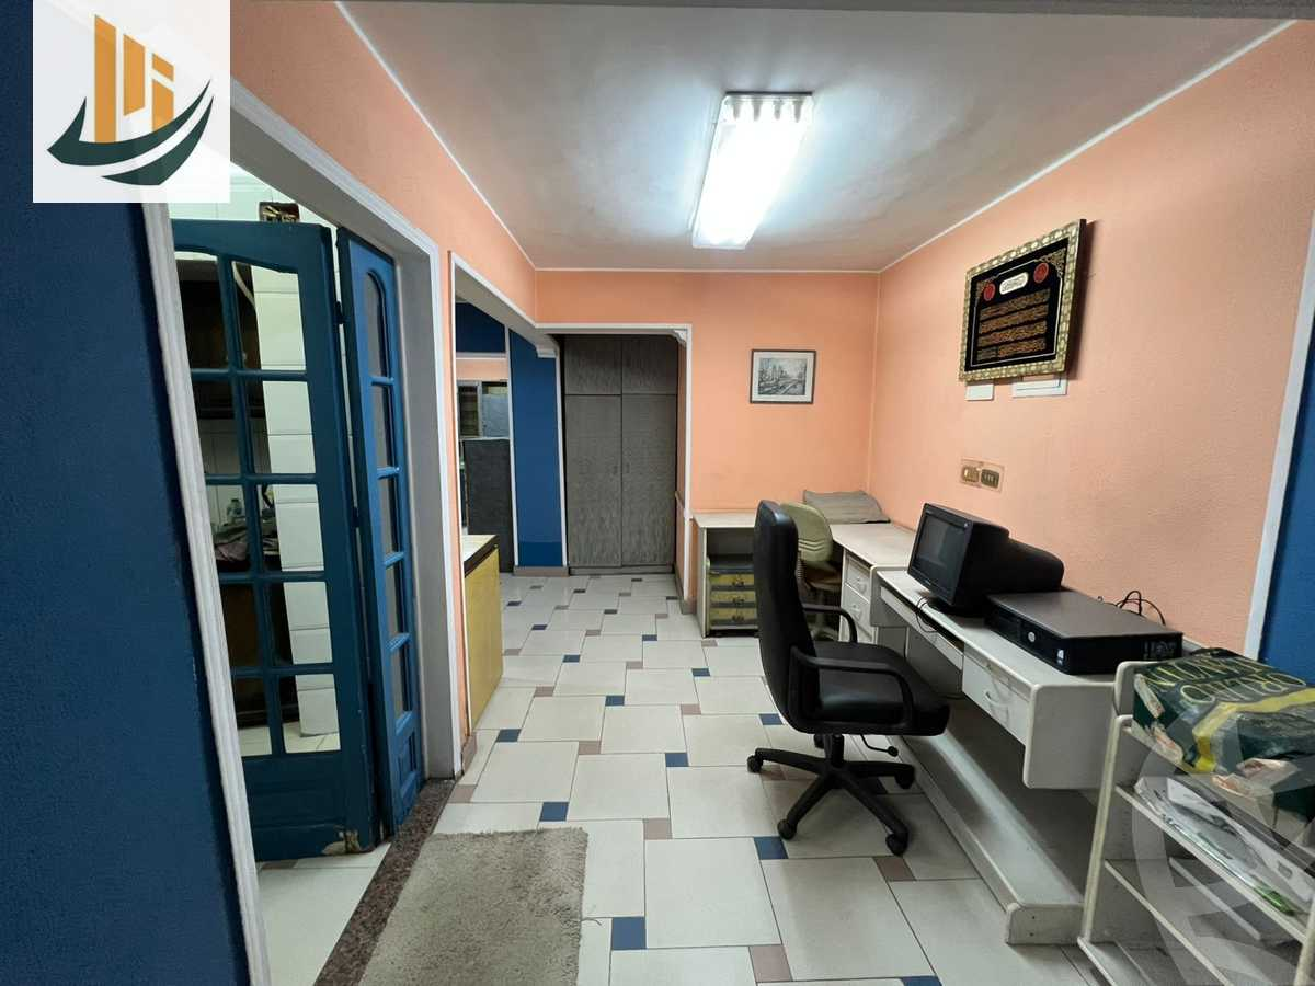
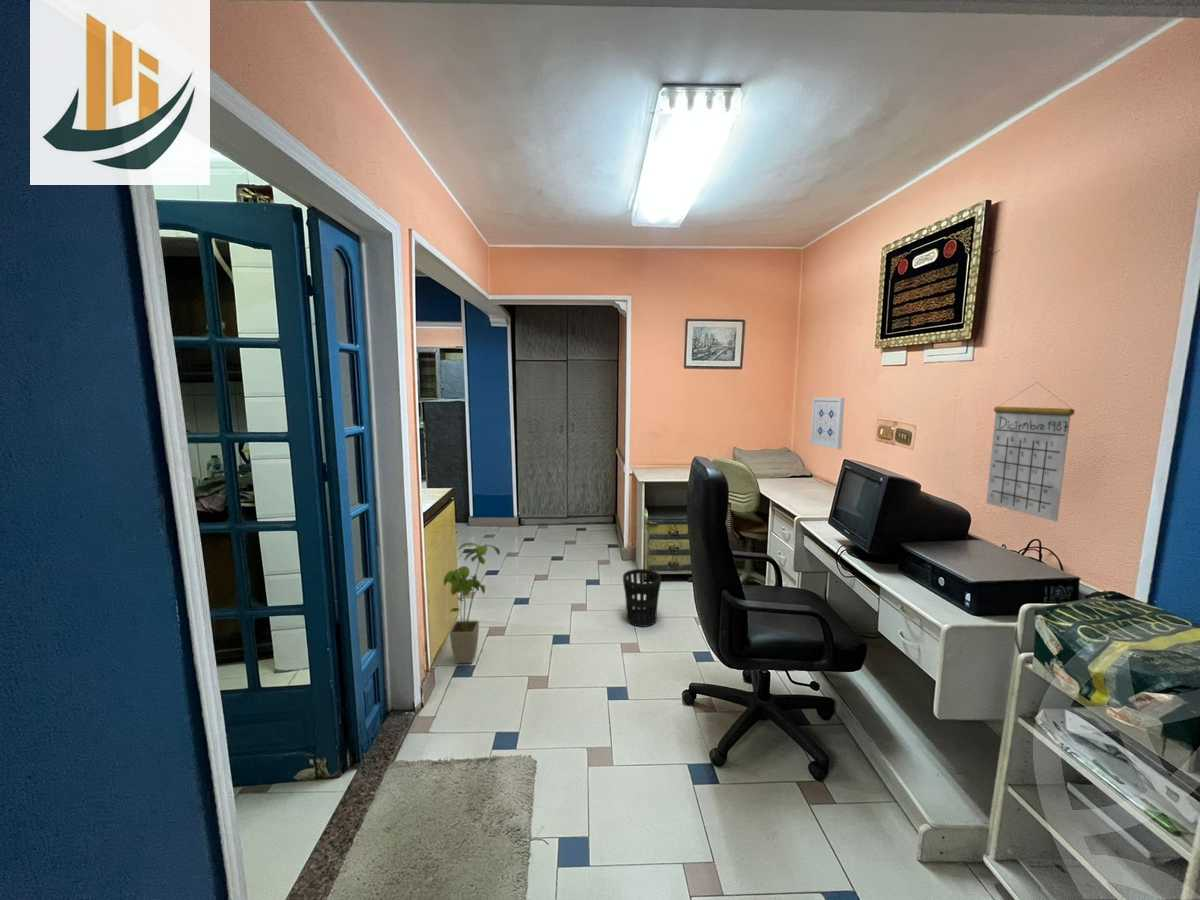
+ calendar (1026, 448)
+ house plant (471, 599)
+ wall art (826, 422)
+ wastebasket (641, 597)
